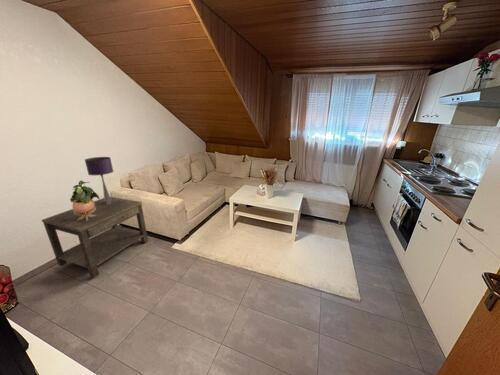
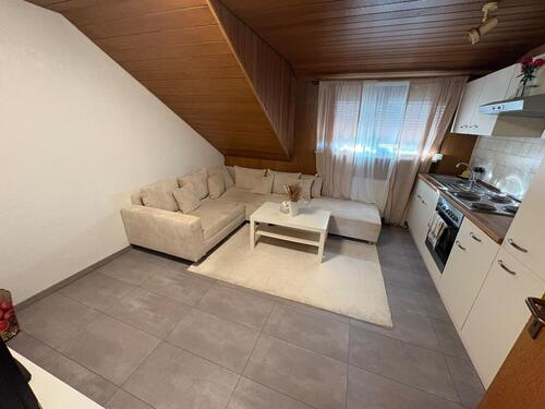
- side table (102, 231)
- potted plant (85, 199)
- table lamp (103, 181)
